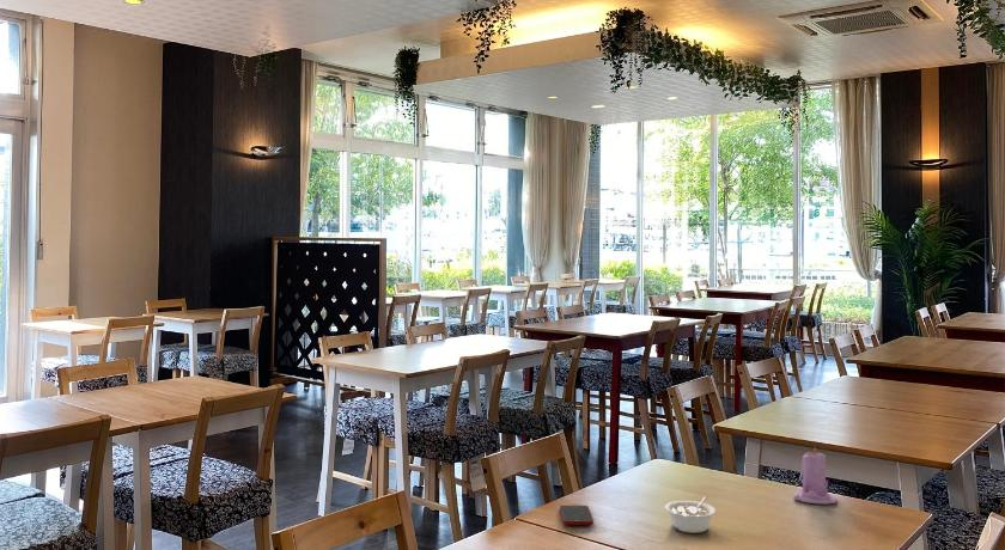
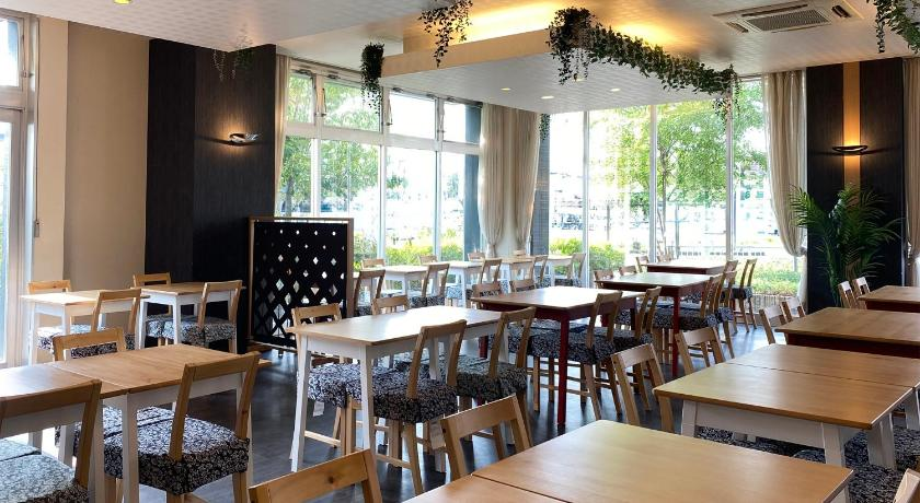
- candle (815, 472)
- cell phone (575, 514)
- legume (689, 514)
